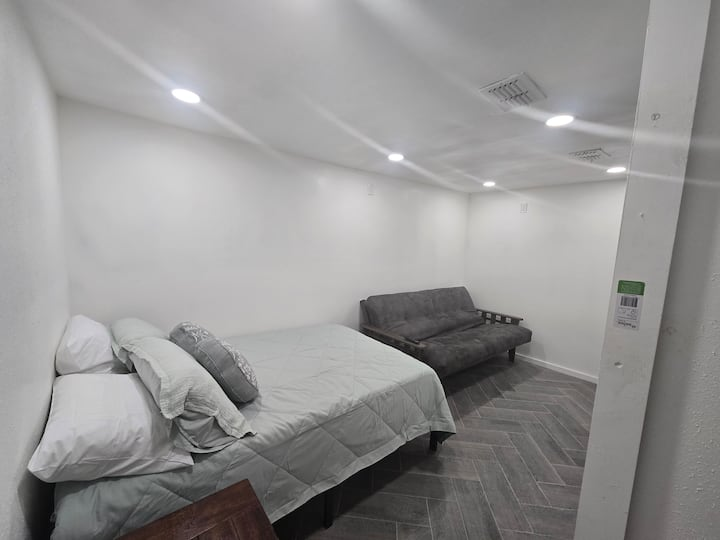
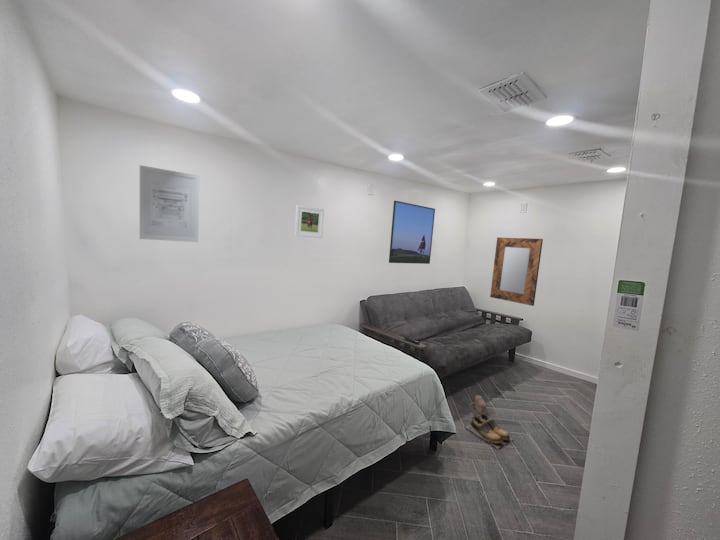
+ shoes (489, 427)
+ home mirror (514, 270)
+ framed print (309, 222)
+ wall art (170, 206)
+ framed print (413, 234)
+ saddlebag (478, 404)
